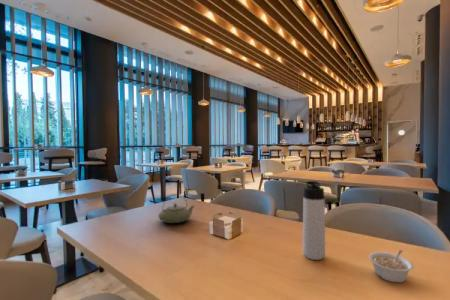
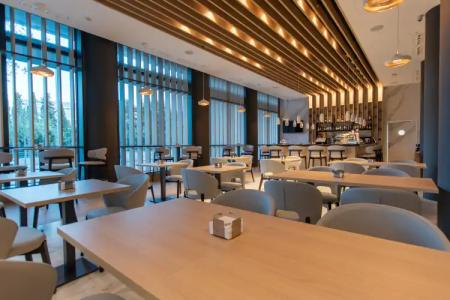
- legume (389, 265)
- thermos bottle (313, 218)
- teapot (177, 207)
